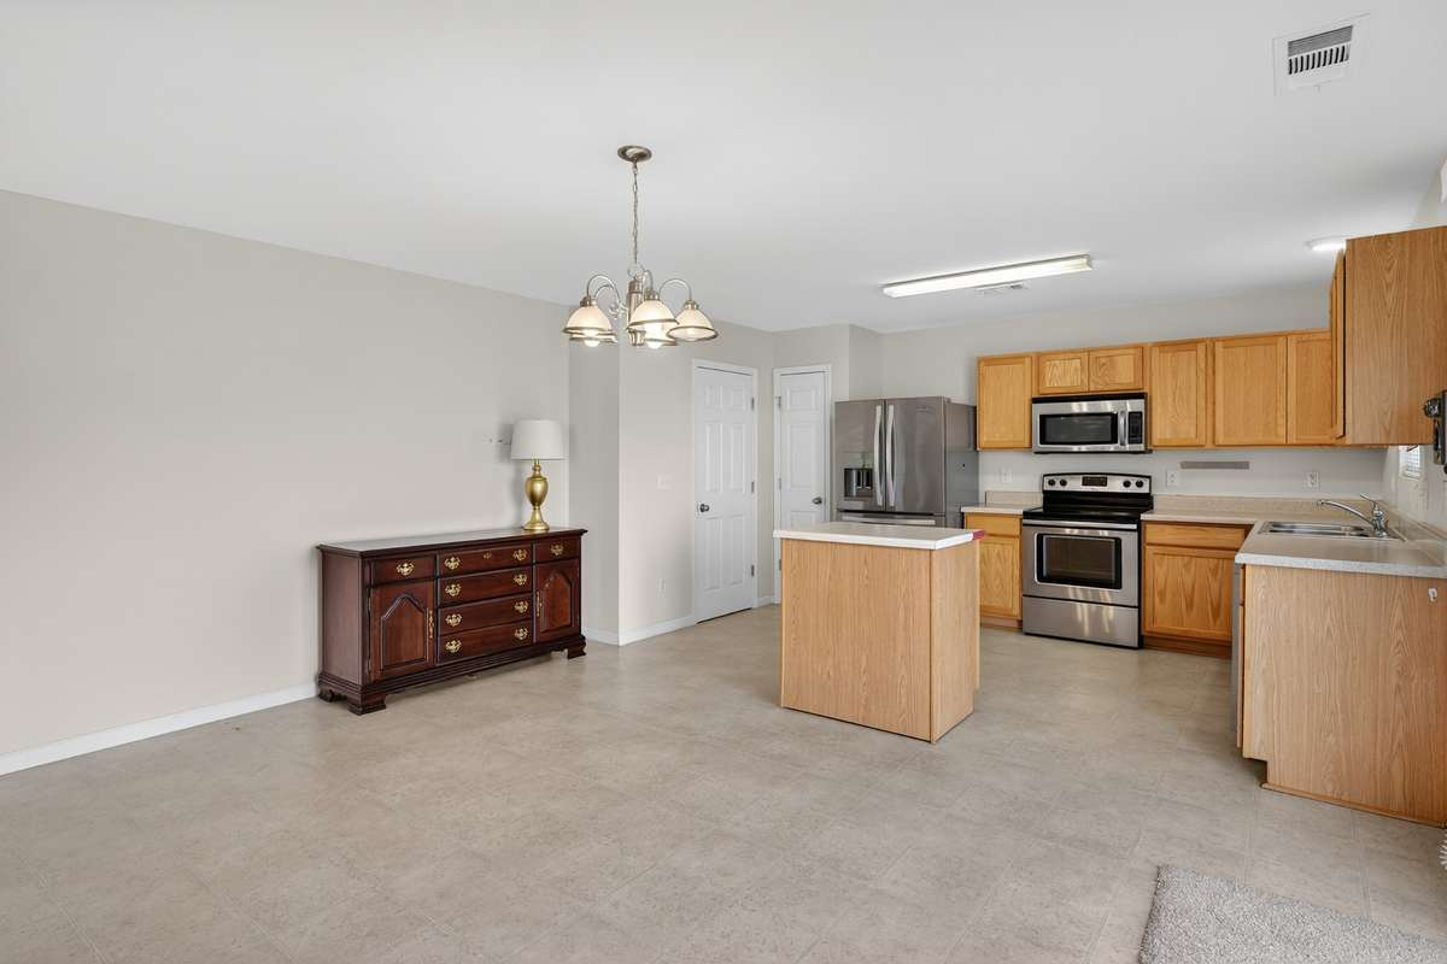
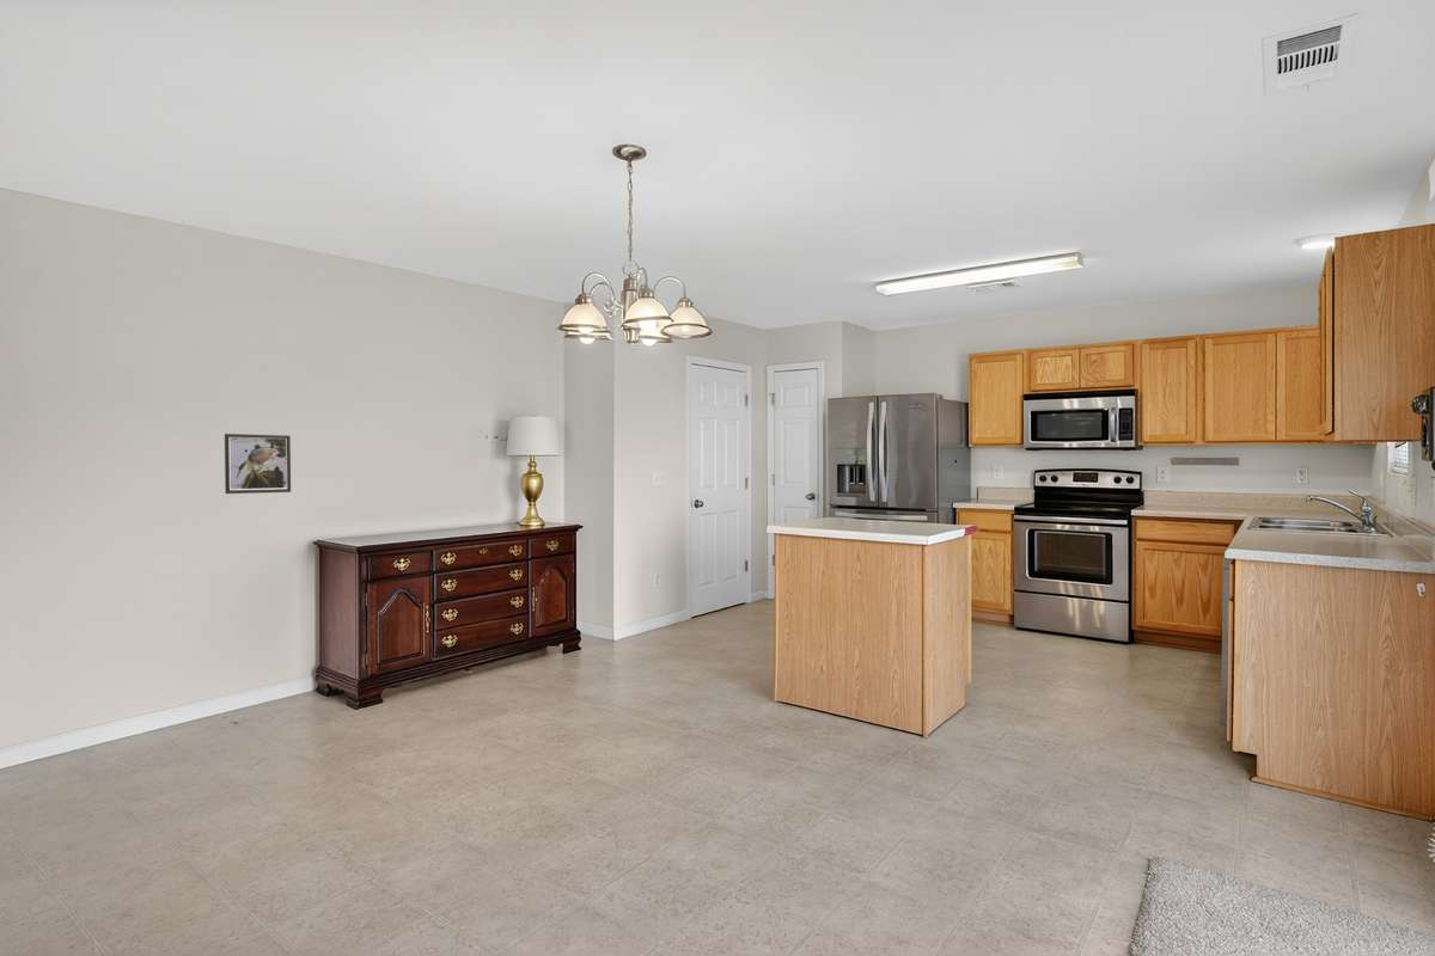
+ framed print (258, 464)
